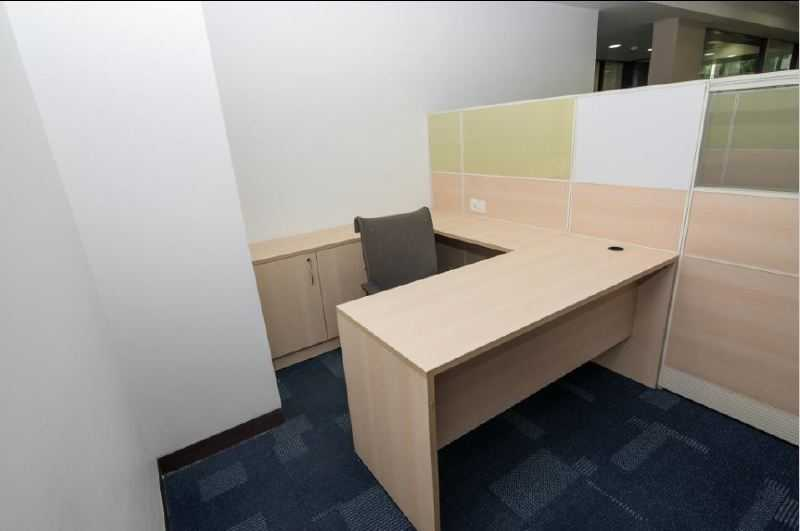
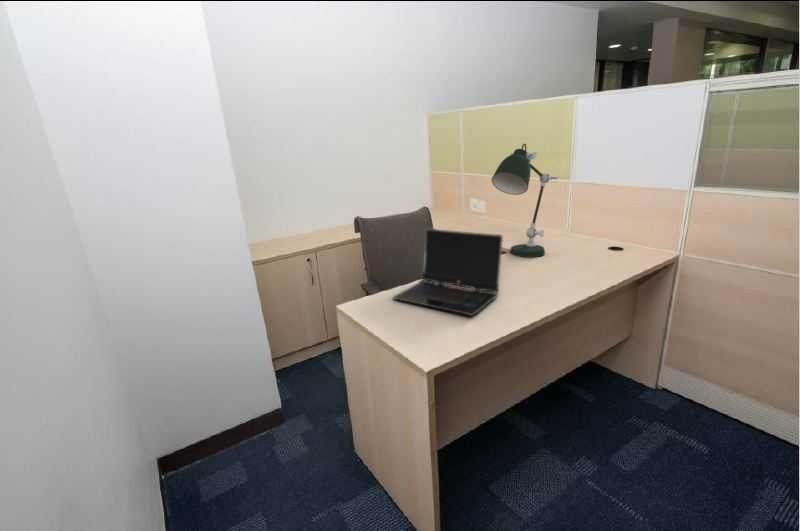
+ laptop computer (446, 268)
+ desk lamp (522, 193)
